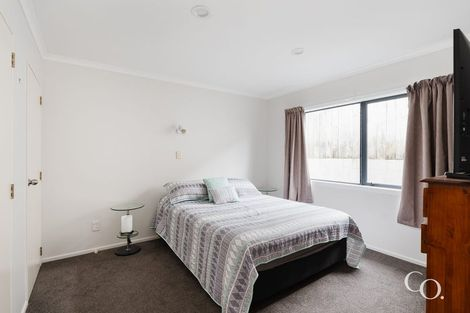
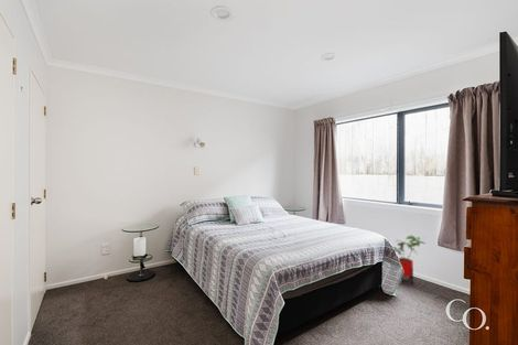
+ house plant (406, 258)
